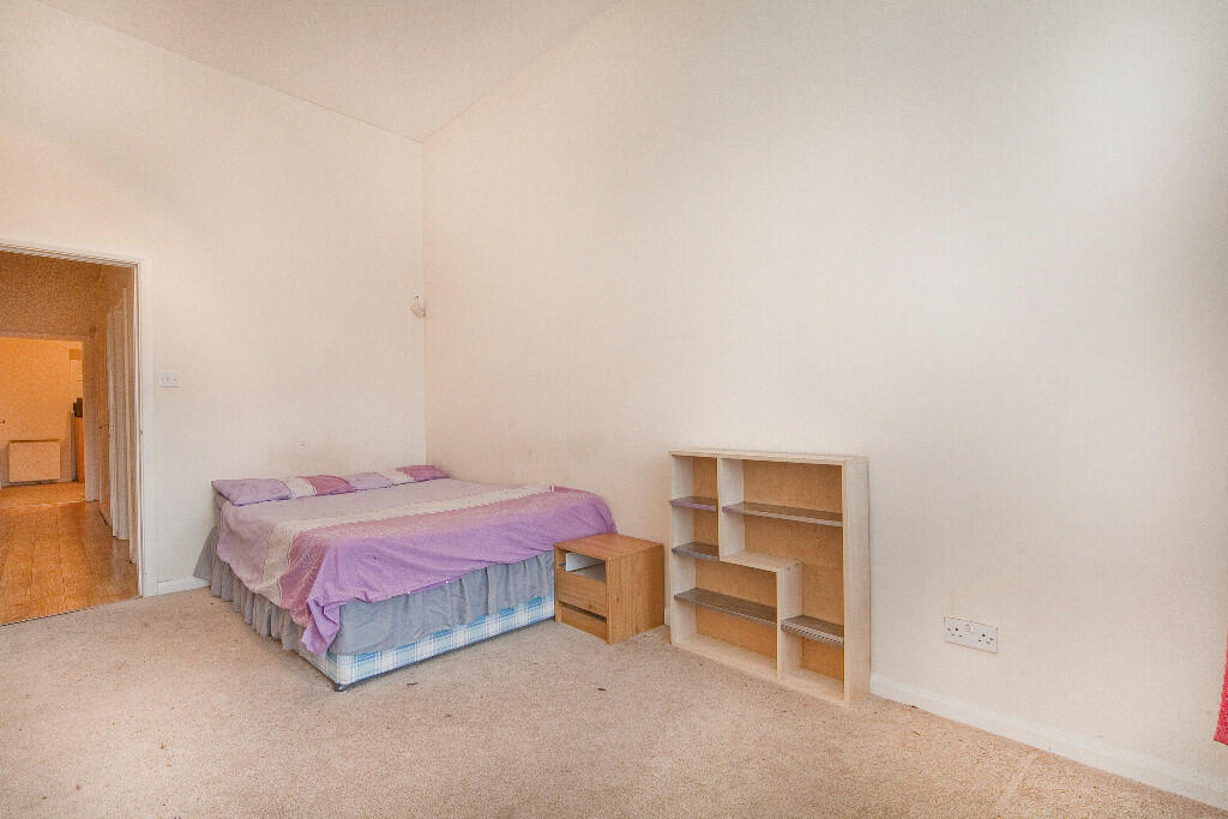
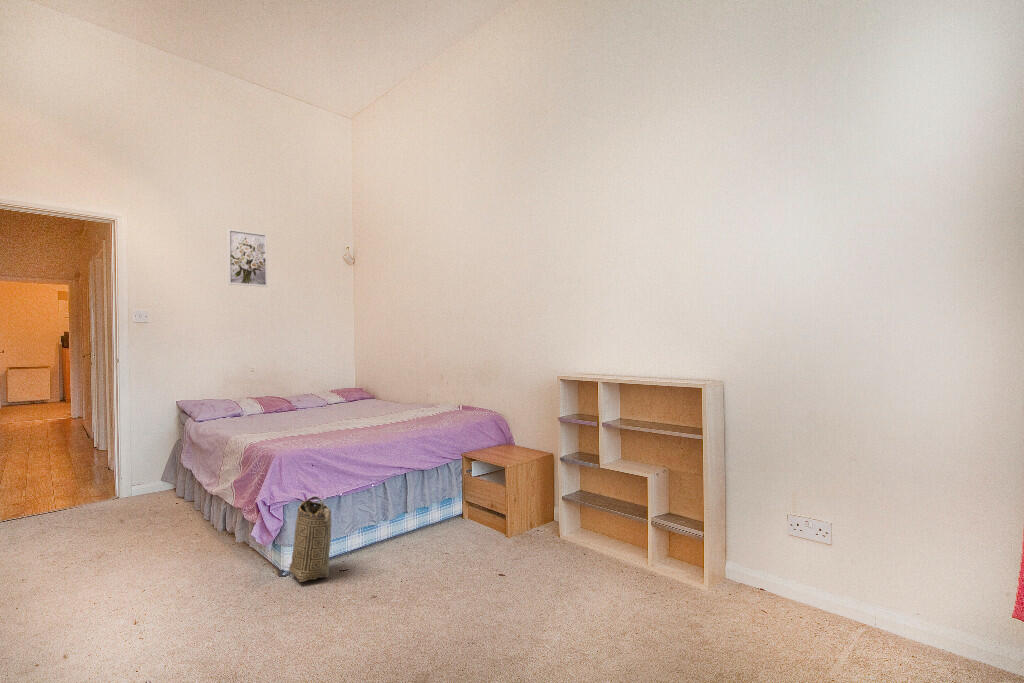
+ wall art (247, 258)
+ basket (312, 539)
